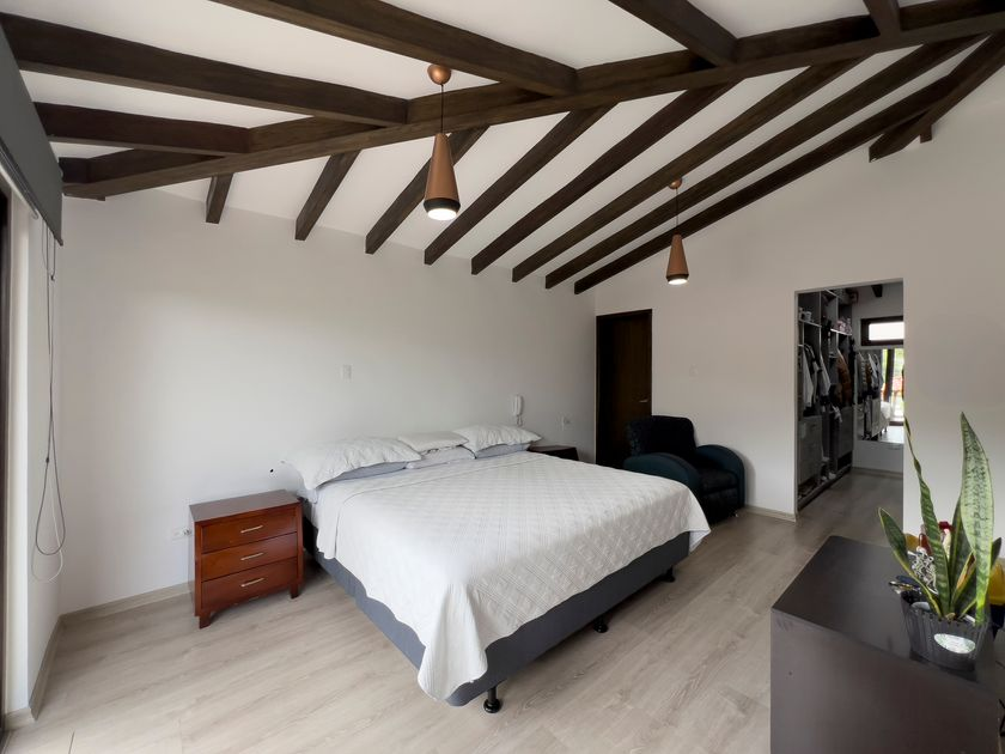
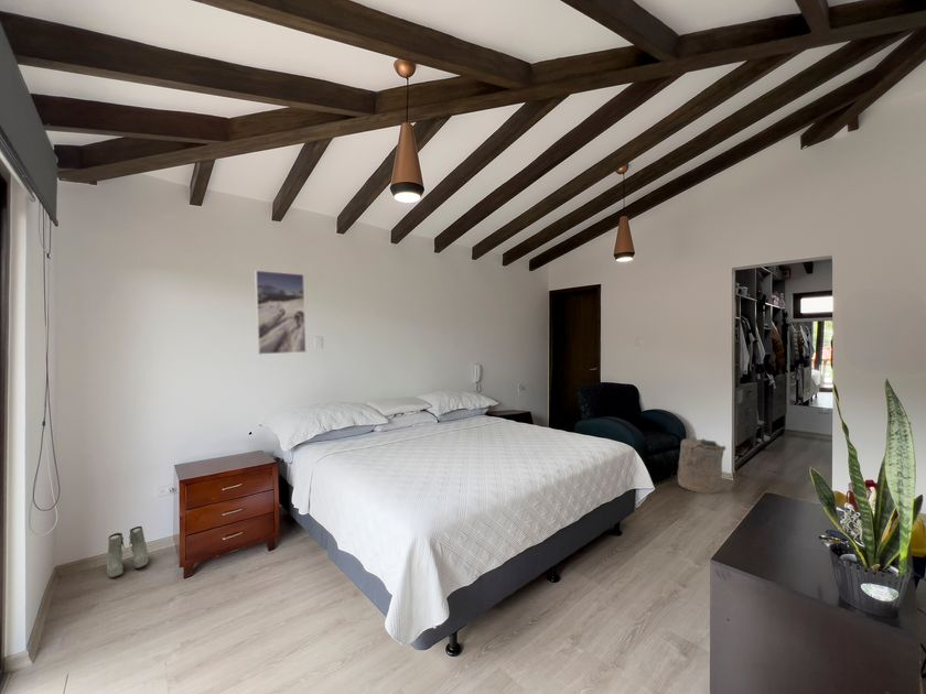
+ laundry hamper (698, 463)
+ boots (131, 549)
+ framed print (281, 313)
